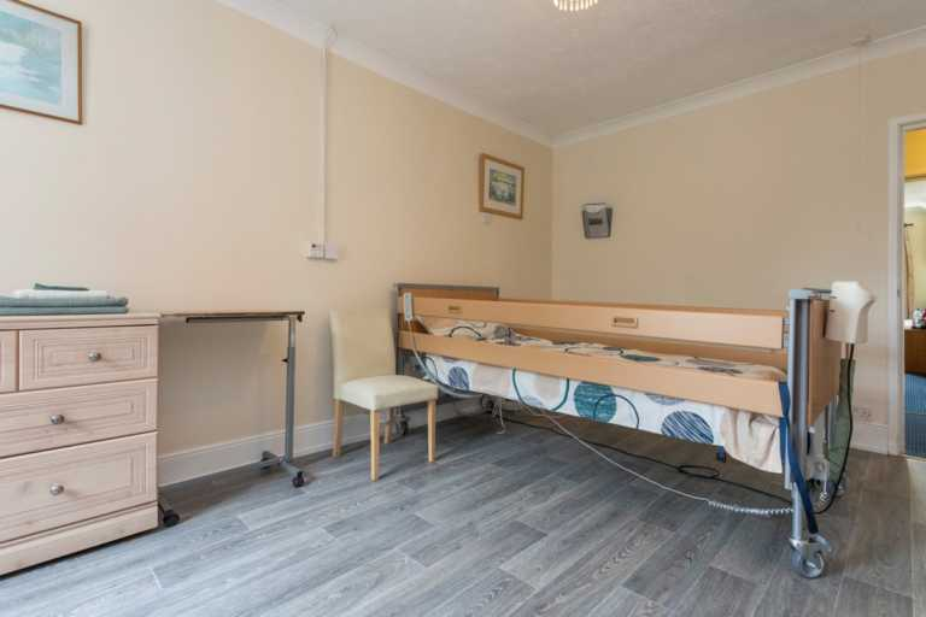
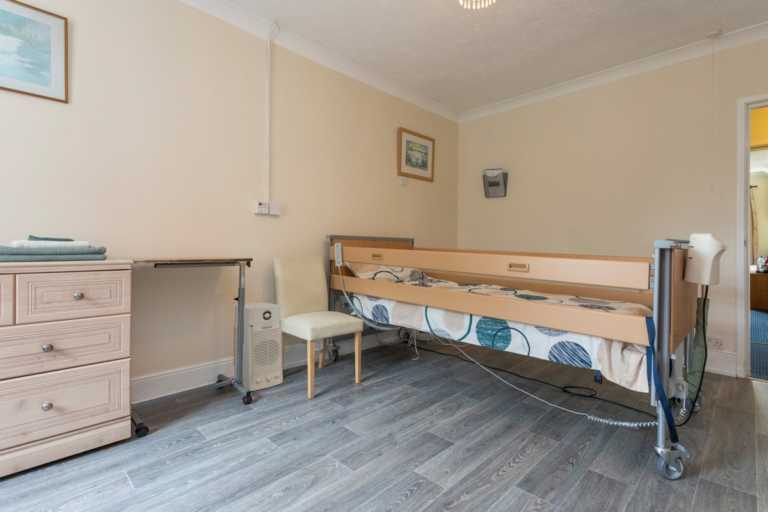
+ air purifier (257, 343)
